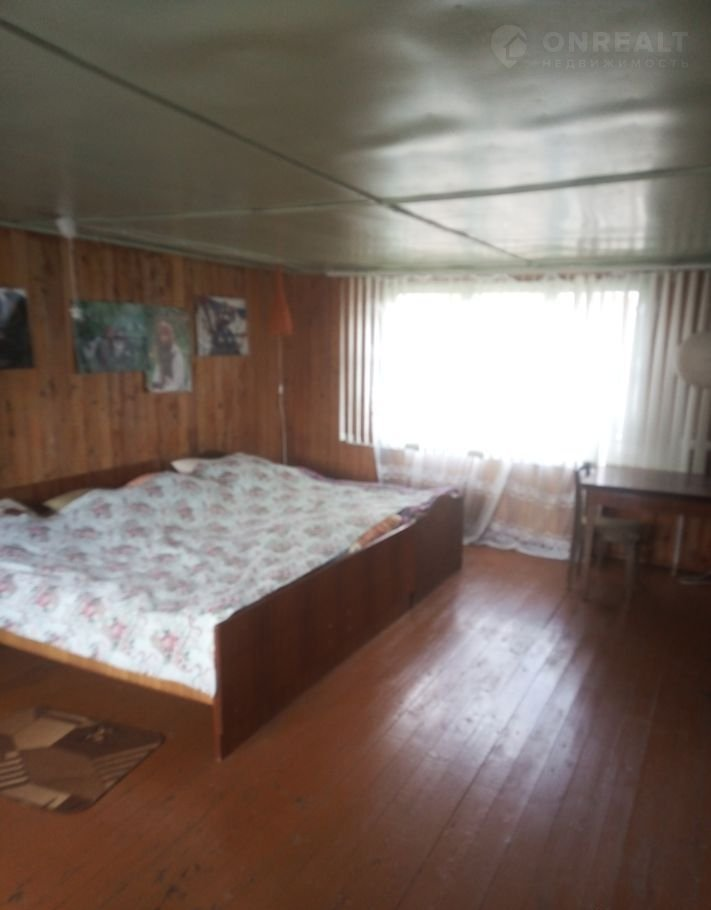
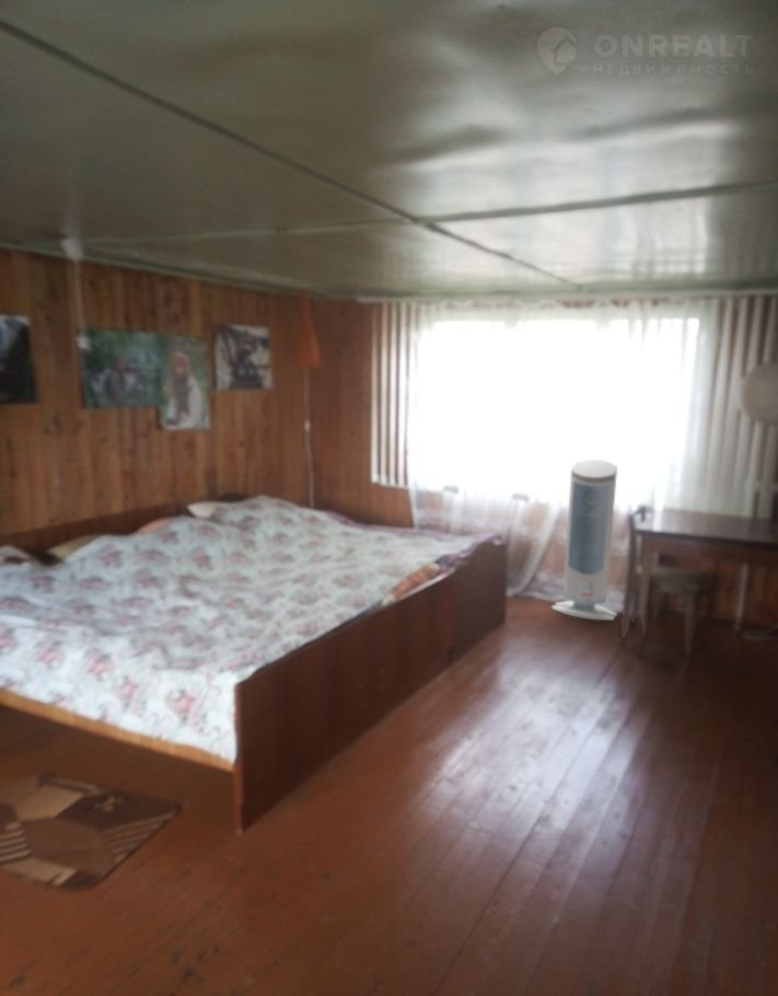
+ air purifier (589, 537)
